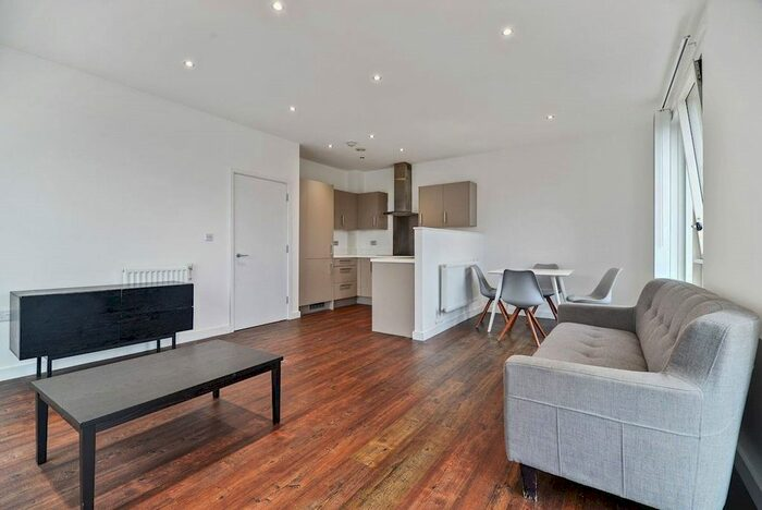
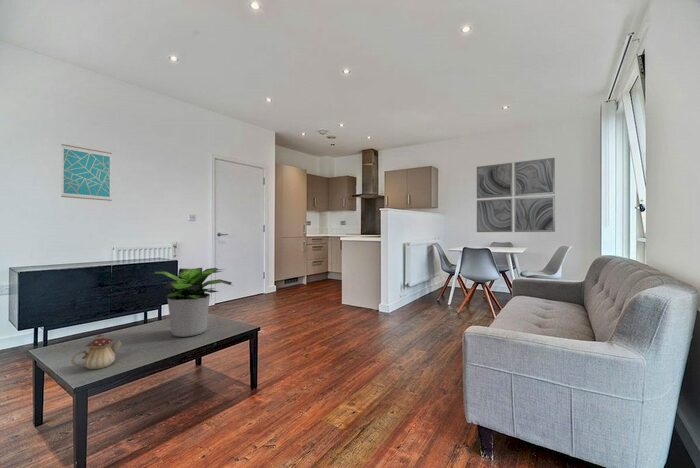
+ potted plant (193, 302)
+ wall art (514, 198)
+ teapot (97, 350)
+ wall art (87, 173)
